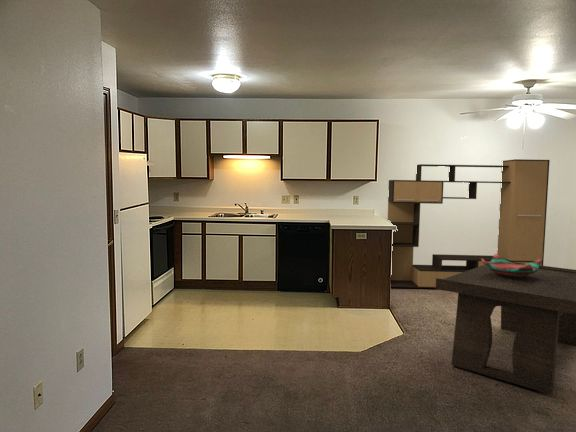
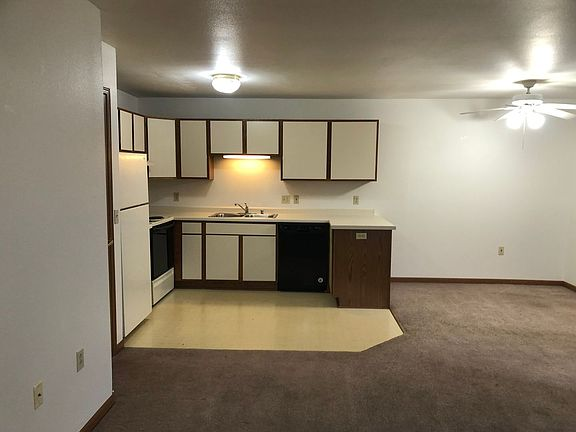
- decorative bowl (511, 267)
- media console (462, 198)
- coffee table (524, 316)
